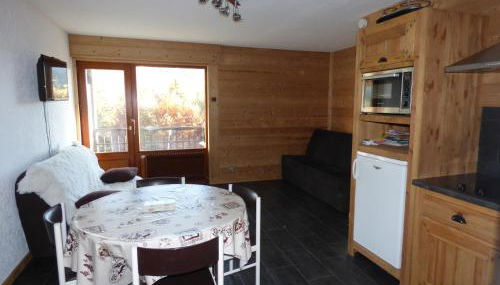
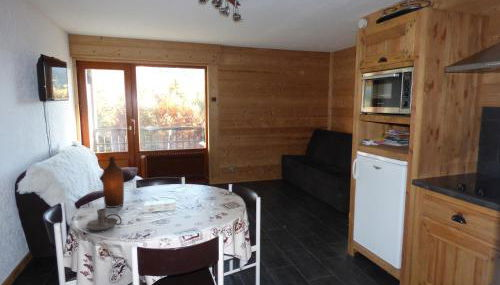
+ bottle (113, 181)
+ candle holder (105, 218)
